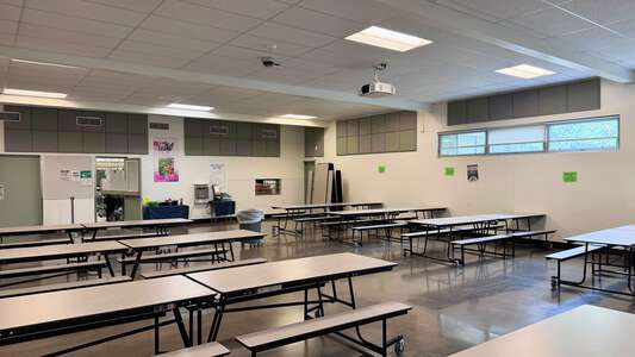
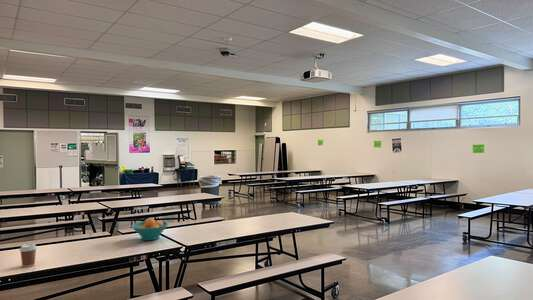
+ coffee cup (28, 255)
+ fruit bowl (150, 228)
